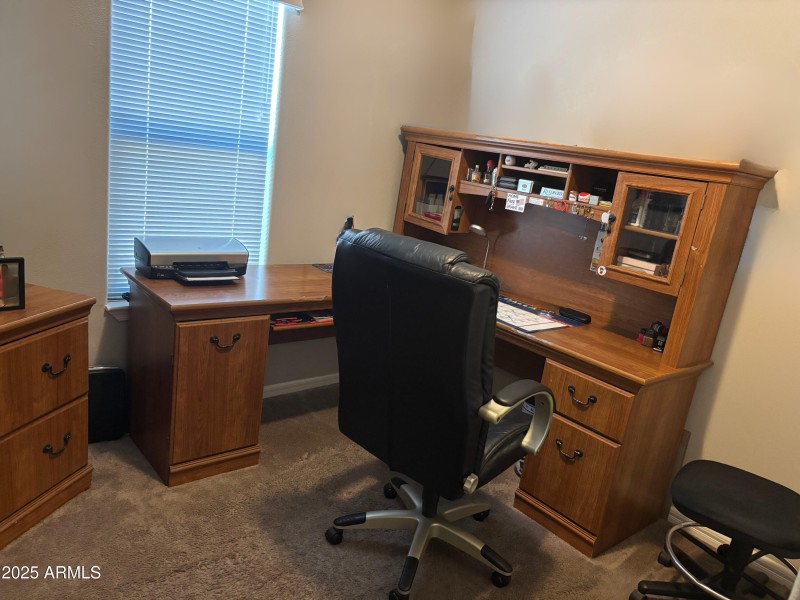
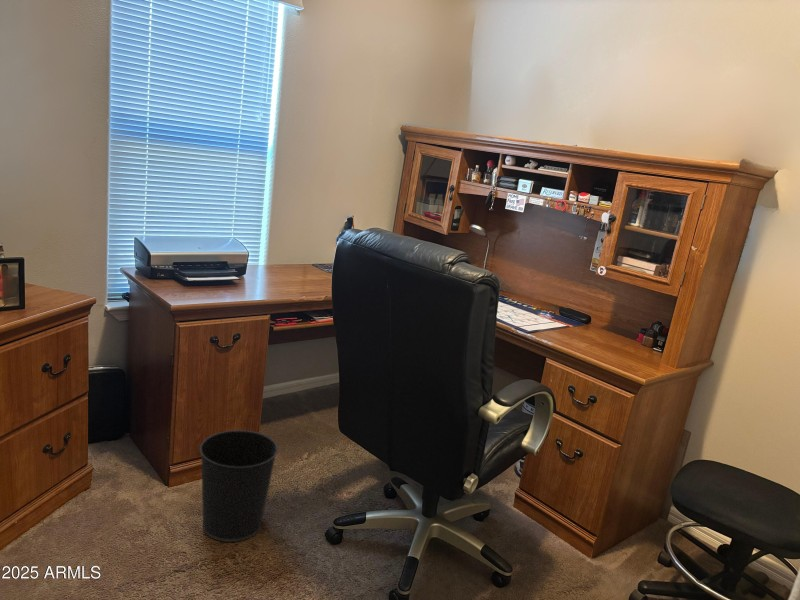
+ wastebasket (236, 486)
